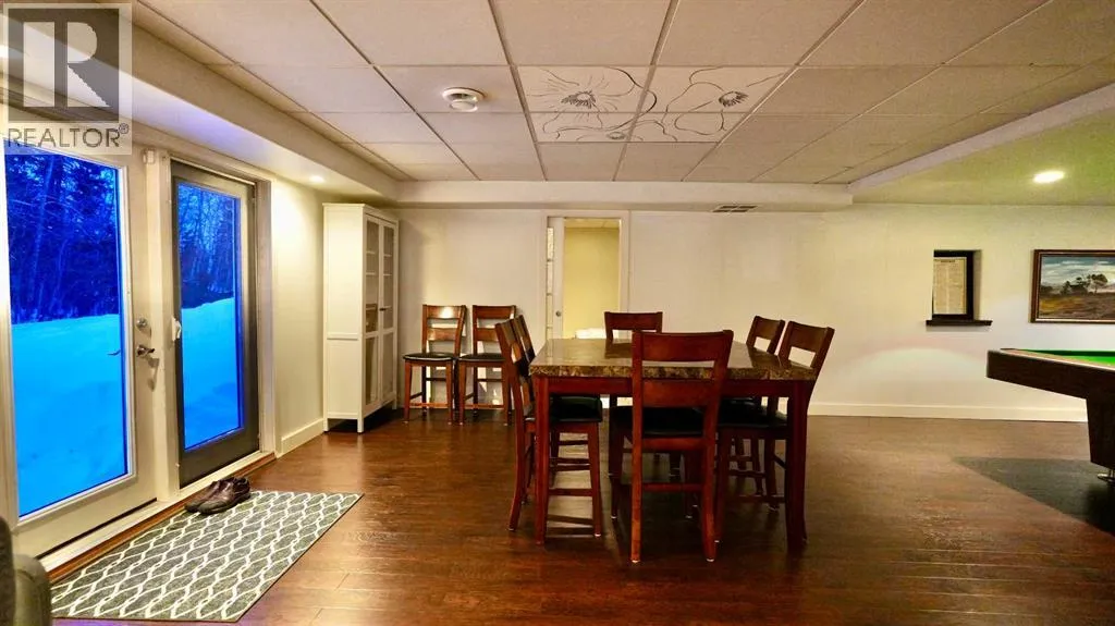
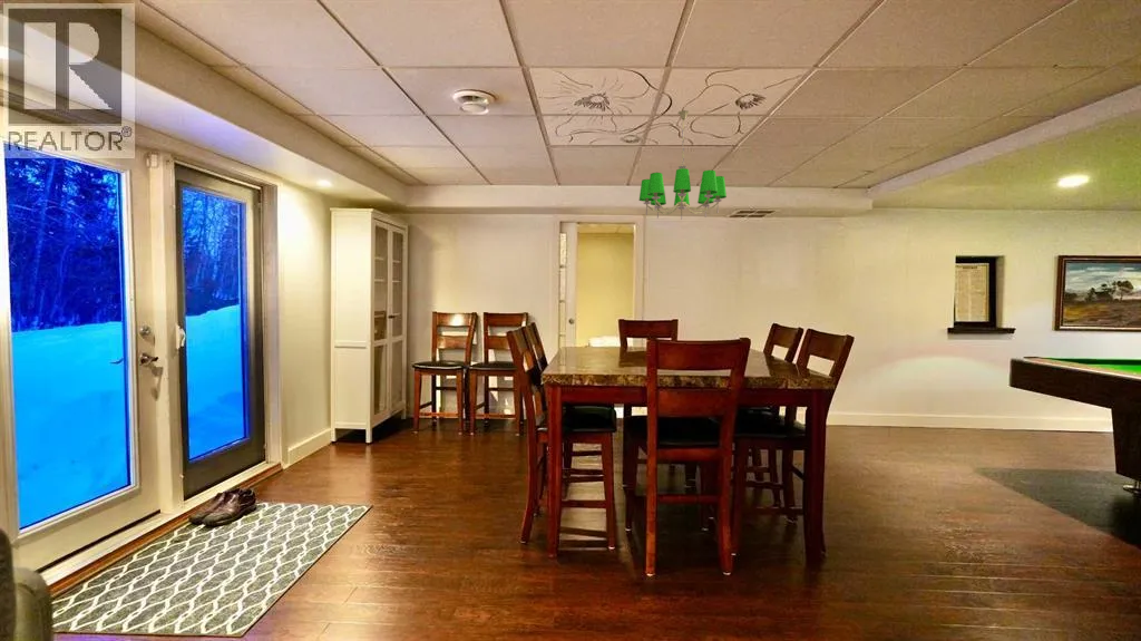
+ chandelier (681, 163)
